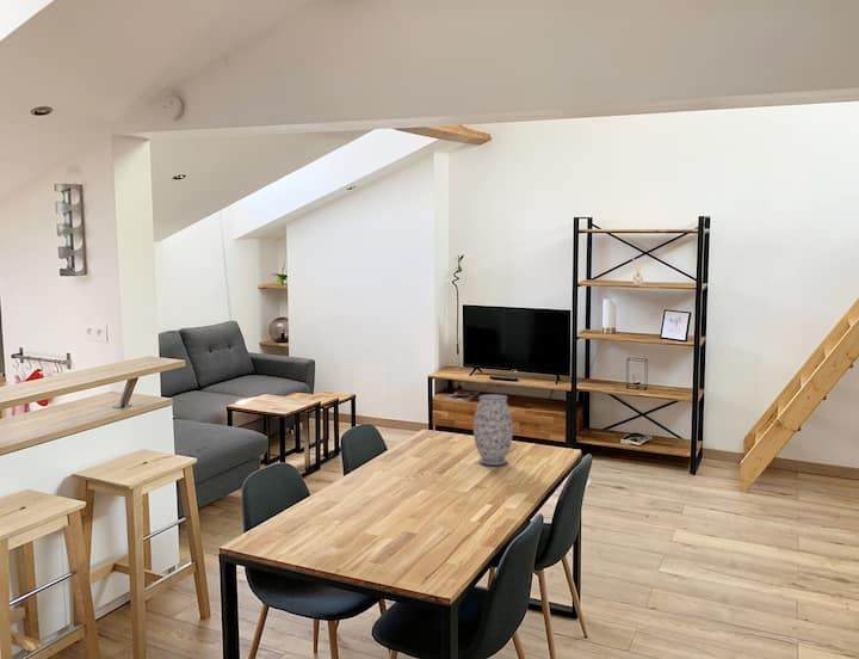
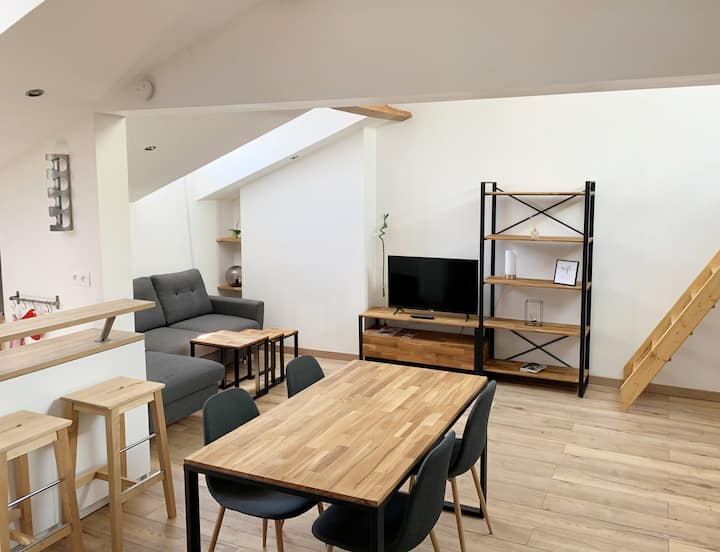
- vase (493, 429)
